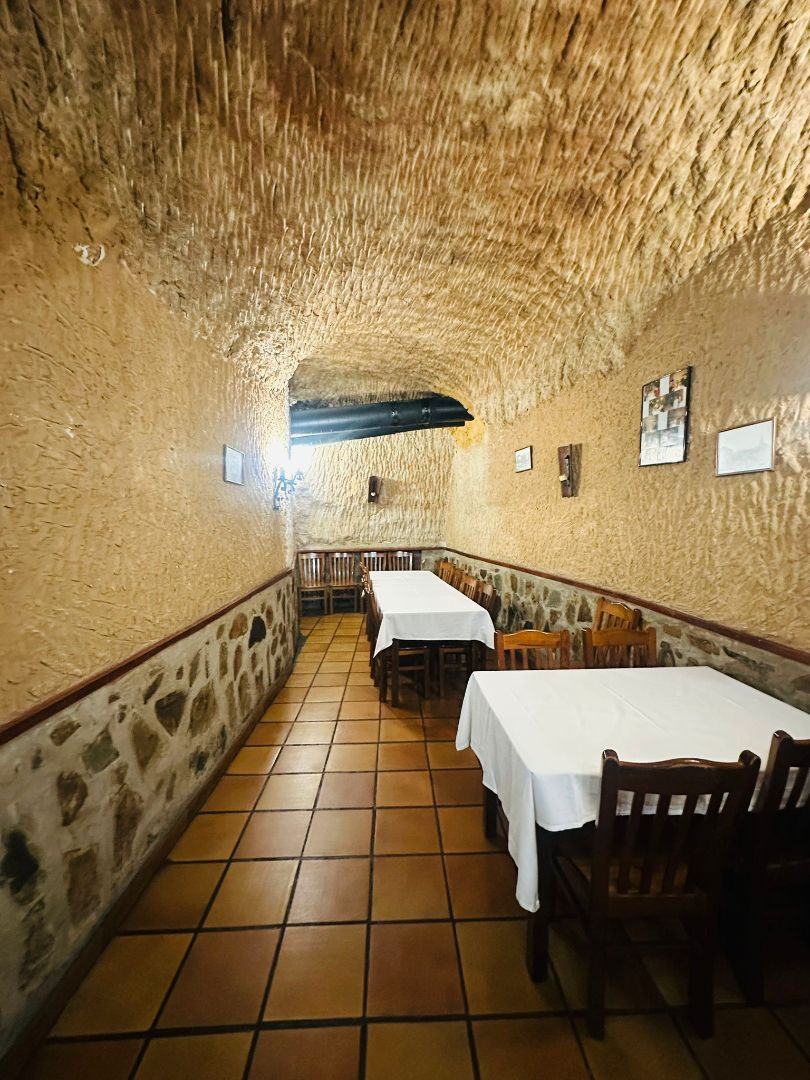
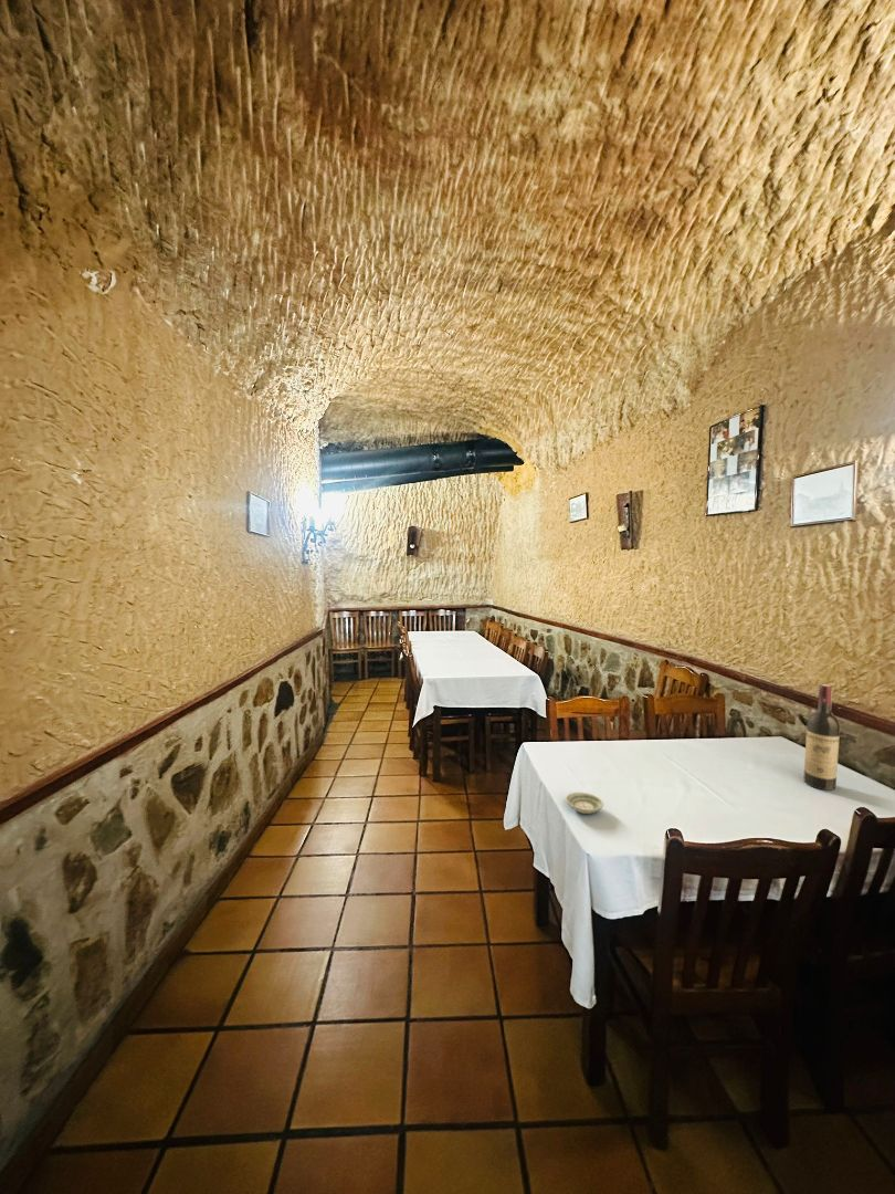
+ saucer (583, 804)
+ wine bottle (822, 735)
